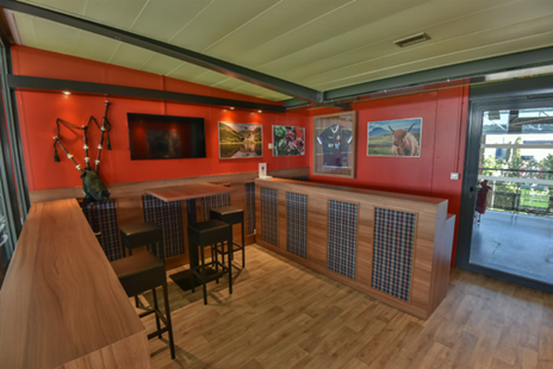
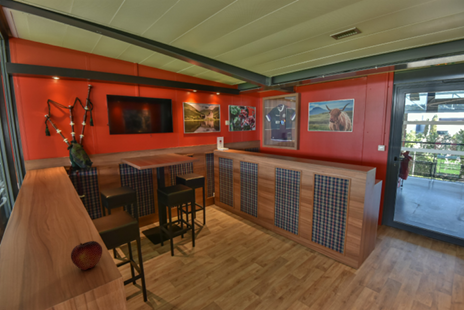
+ fruit (87, 254)
